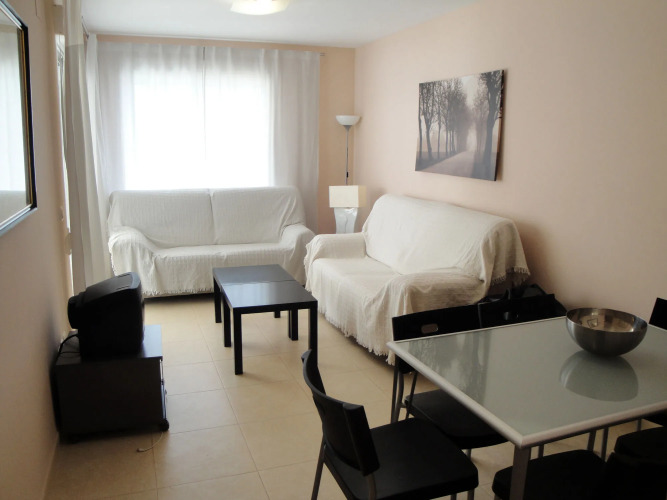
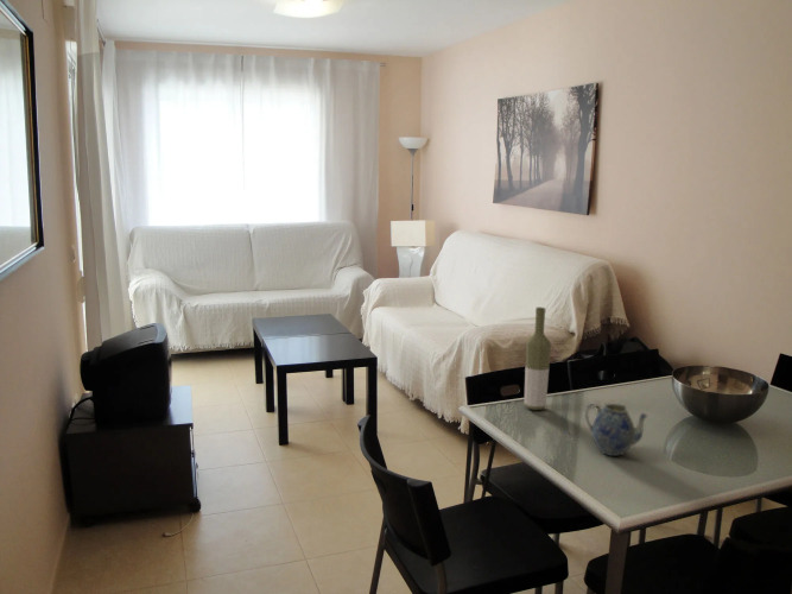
+ bottle (537, 358)
+ teapot (615, 428)
